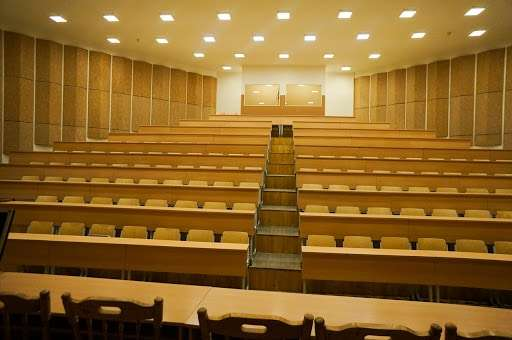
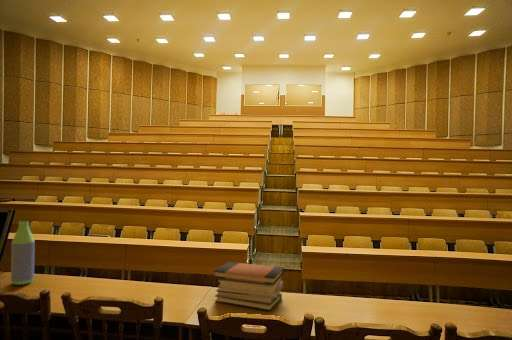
+ book stack (249, 284)
+ bottle (23, 252)
